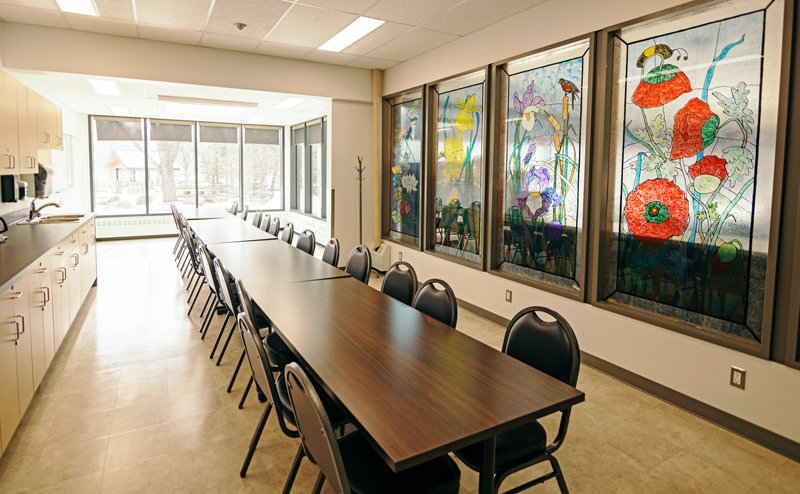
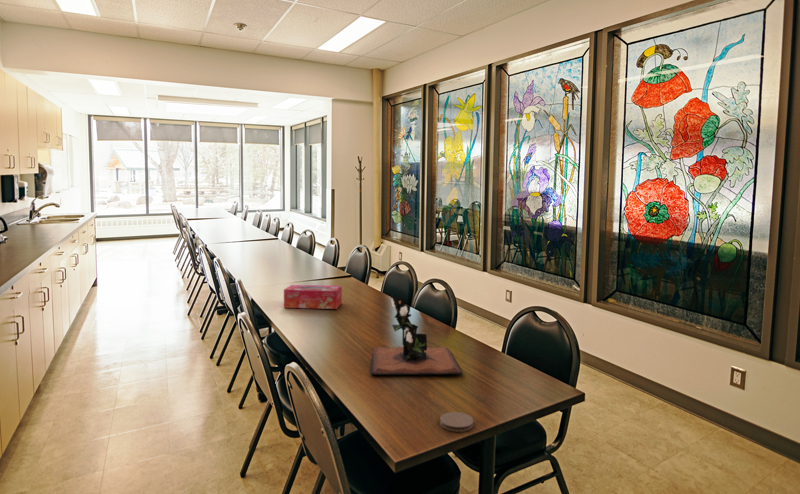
+ tissue box (313, 296)
+ coaster (456, 421)
+ plant (414, 327)
